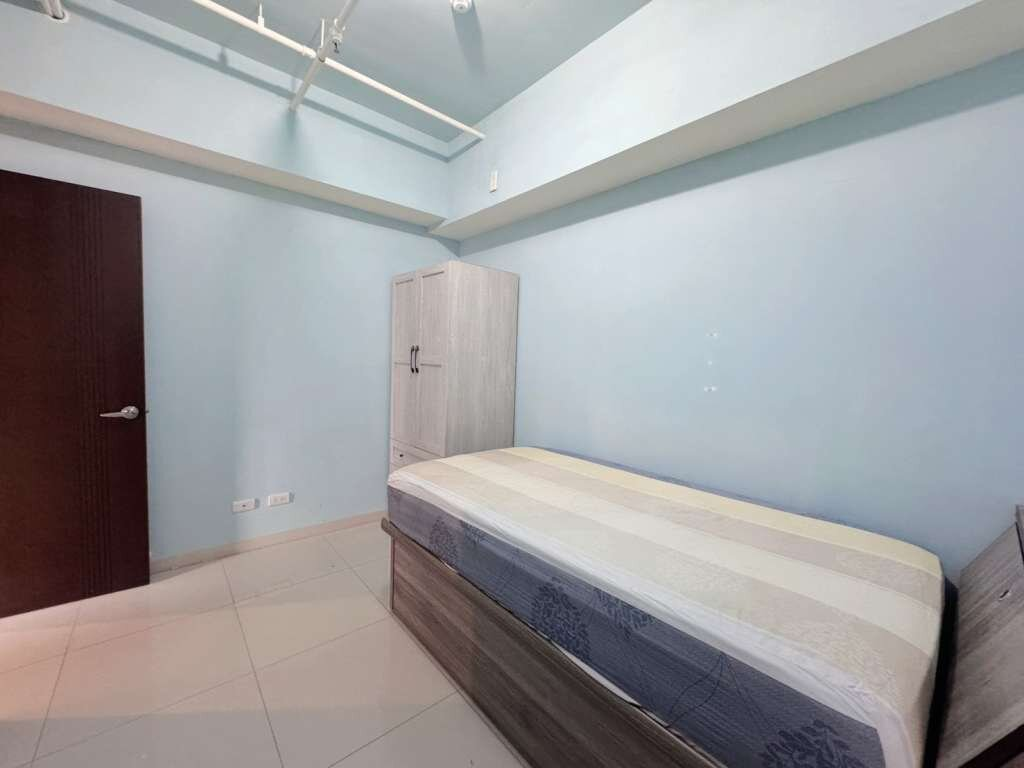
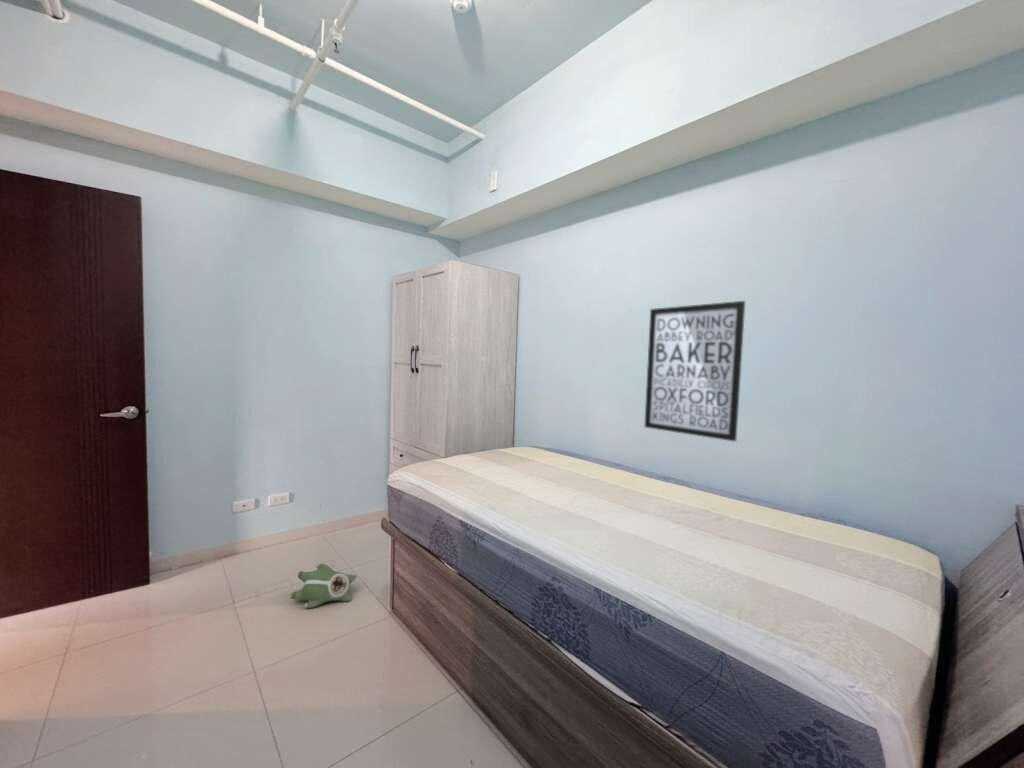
+ wall art (690, 370)
+ plush toy (324, 584)
